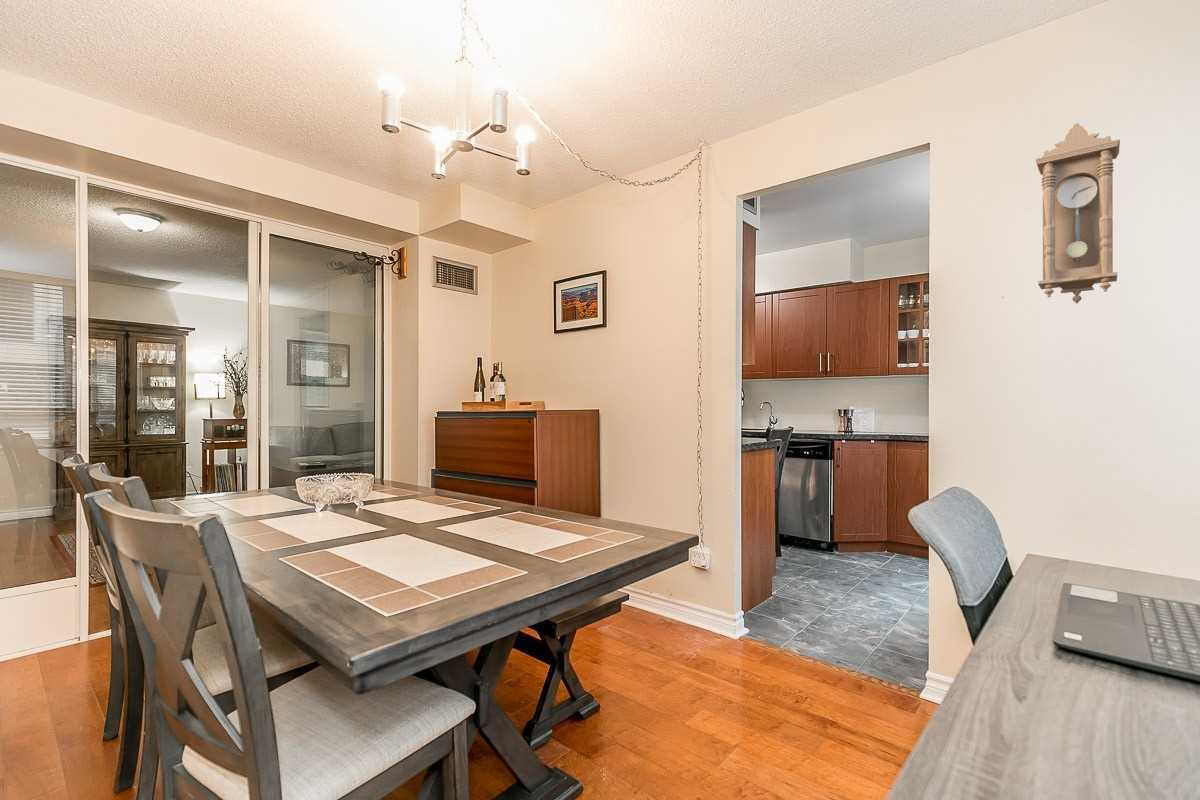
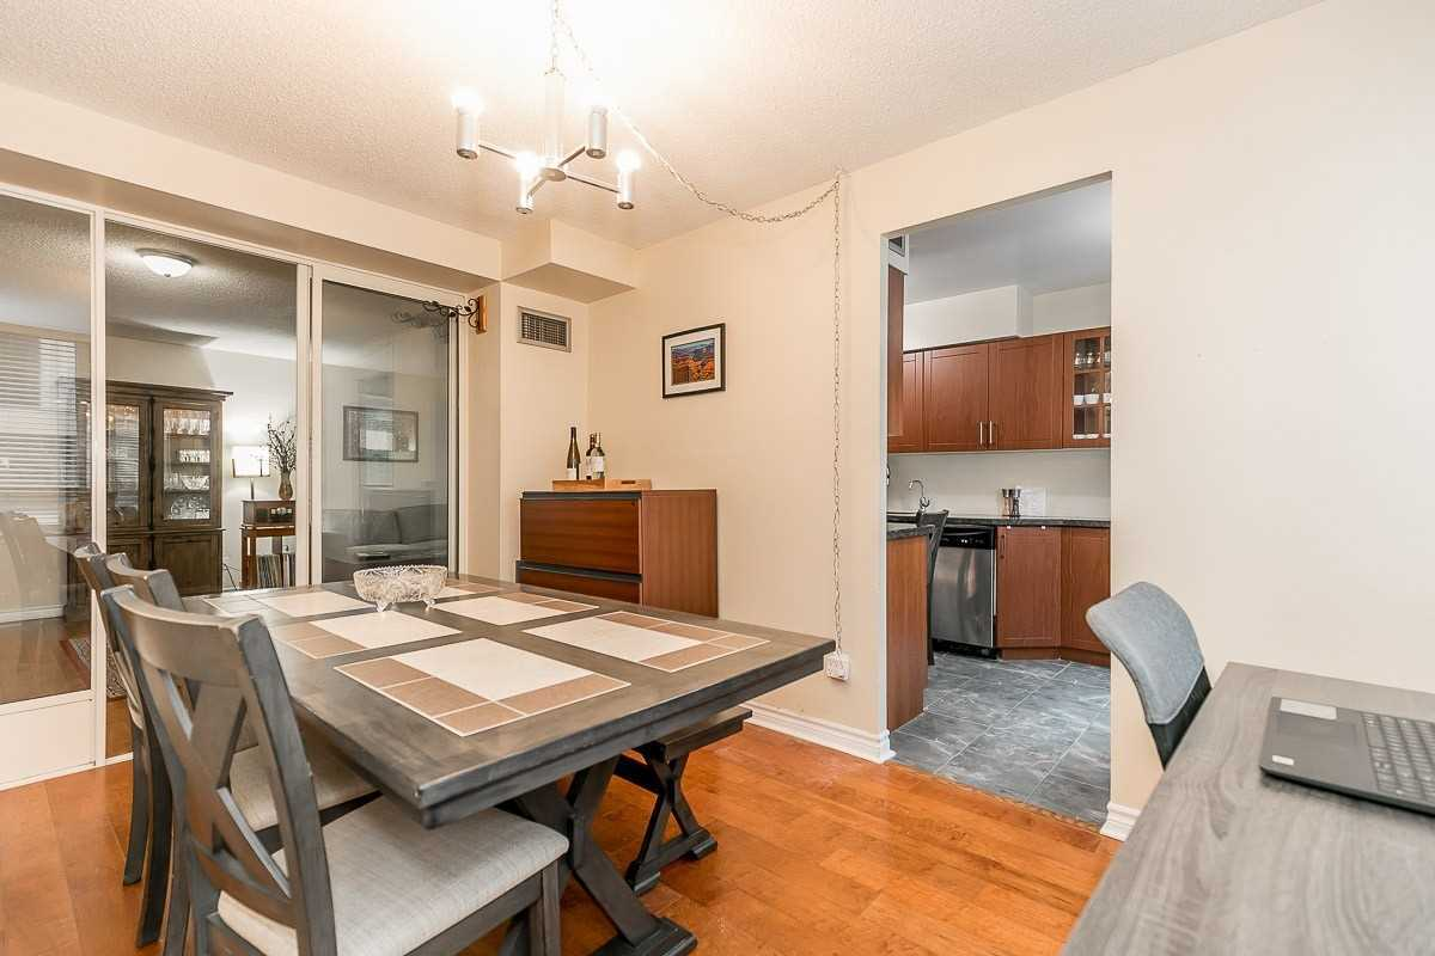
- pendulum clock (1076, 216)
